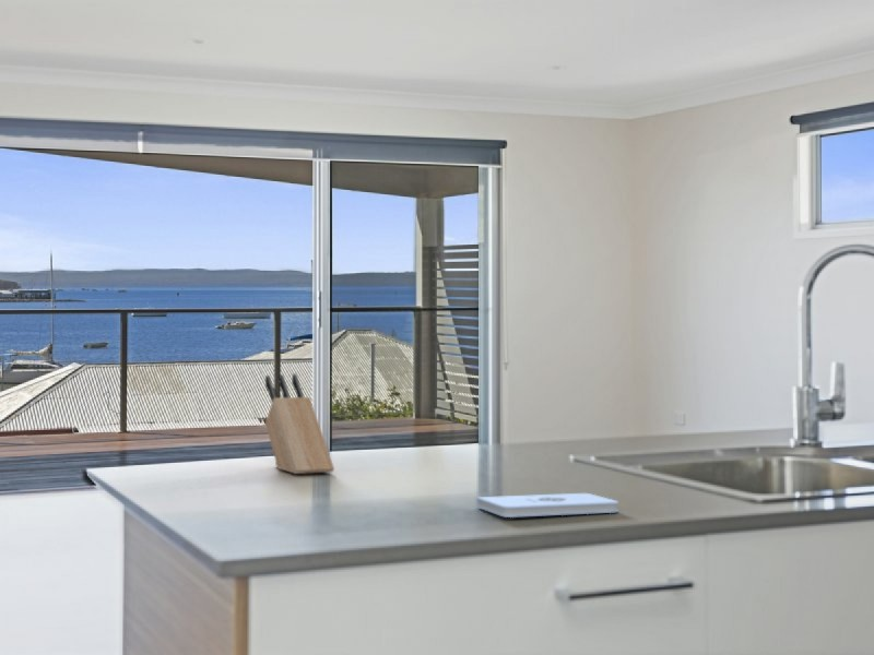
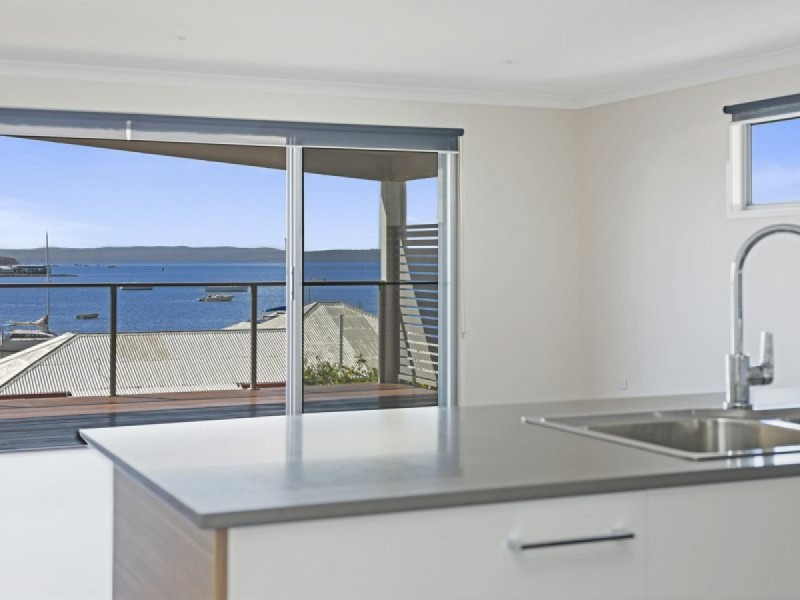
- knife block (295, 420)
- notepad (547, 504)
